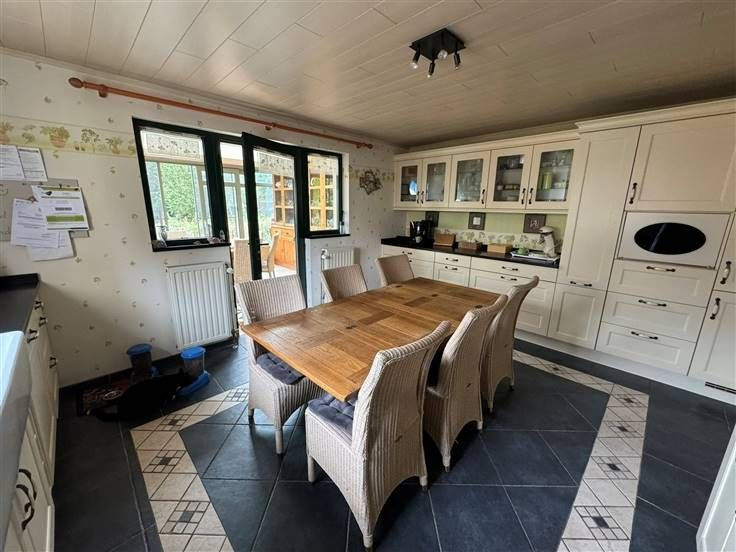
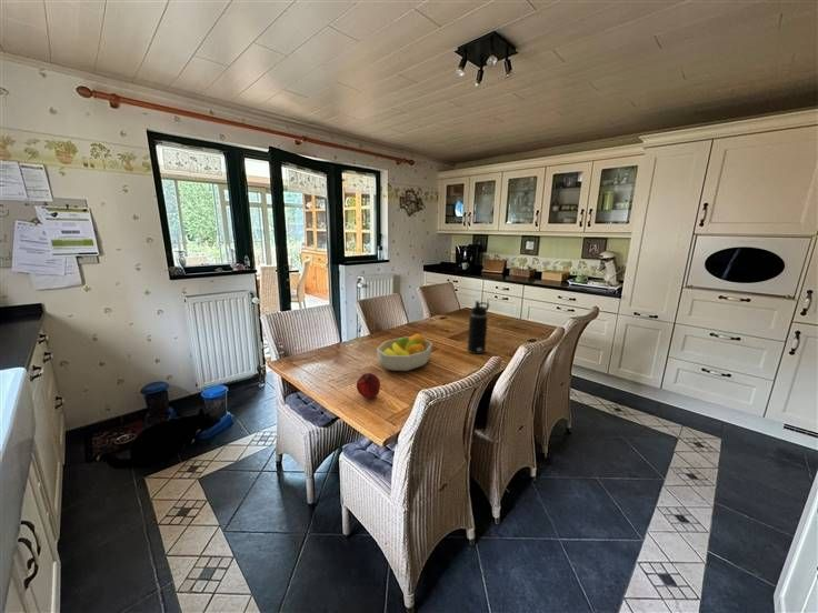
+ apple (368, 385)
+ fruit bowl (405, 350)
+ water bottle (479, 325)
